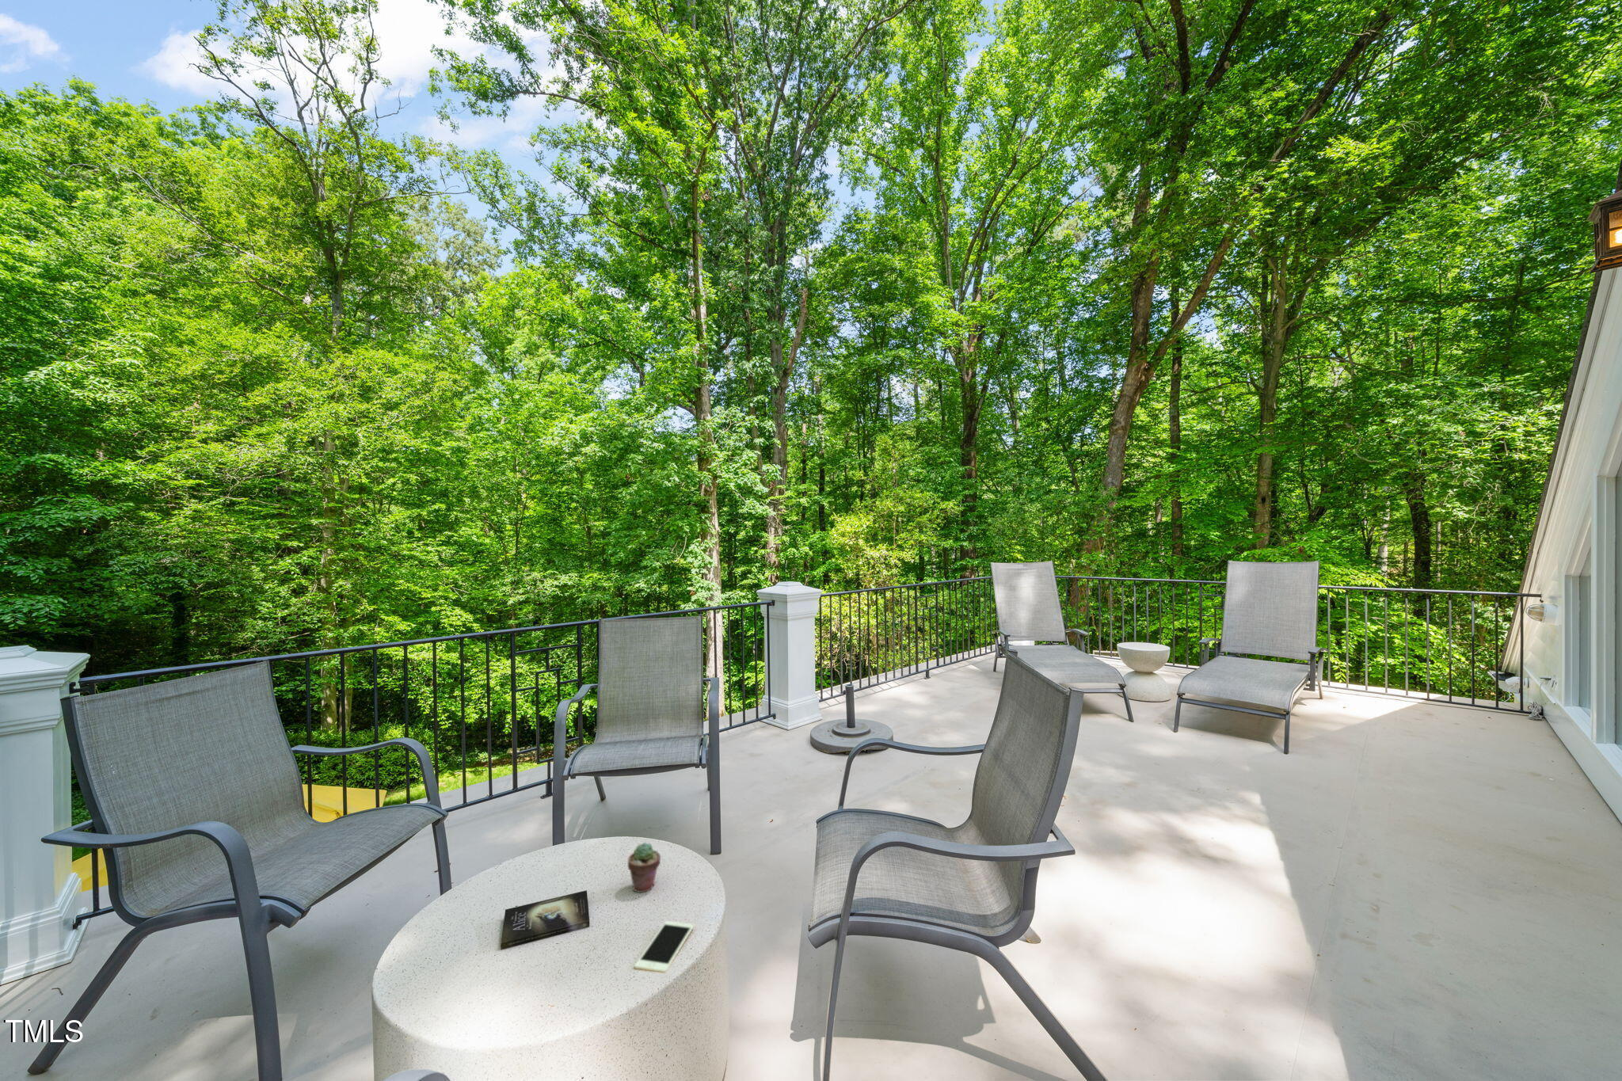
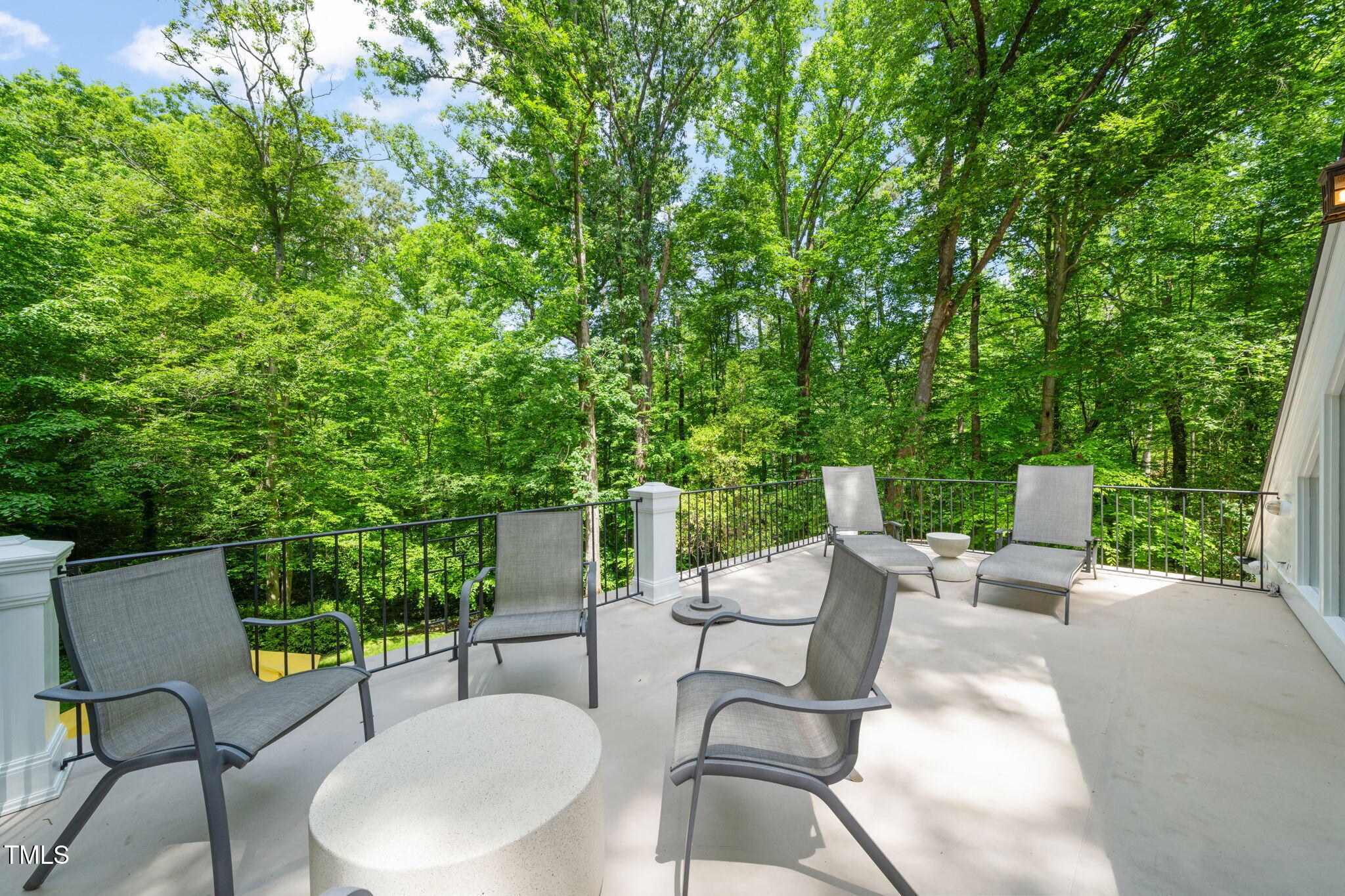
- cell phone (666, 945)
- book (546, 918)
- potted succulent (644, 865)
